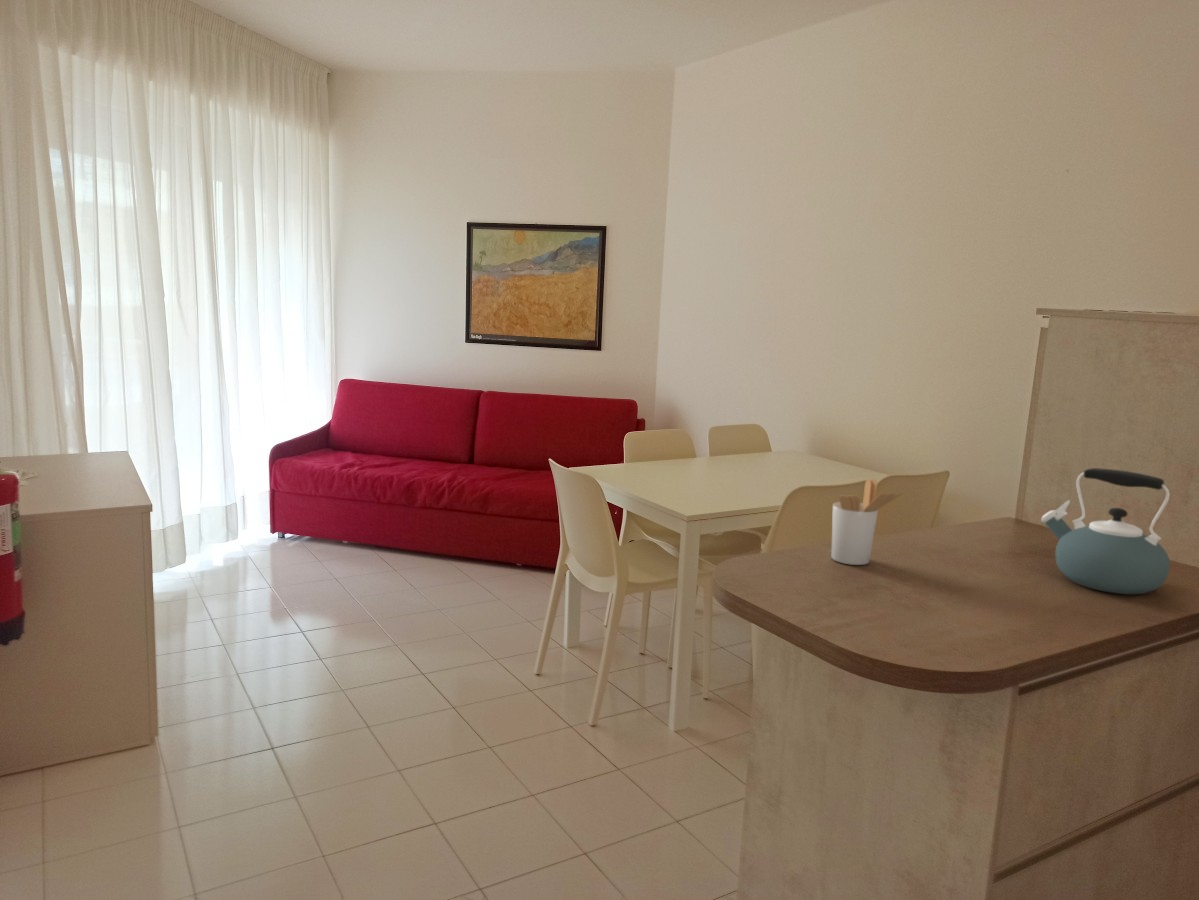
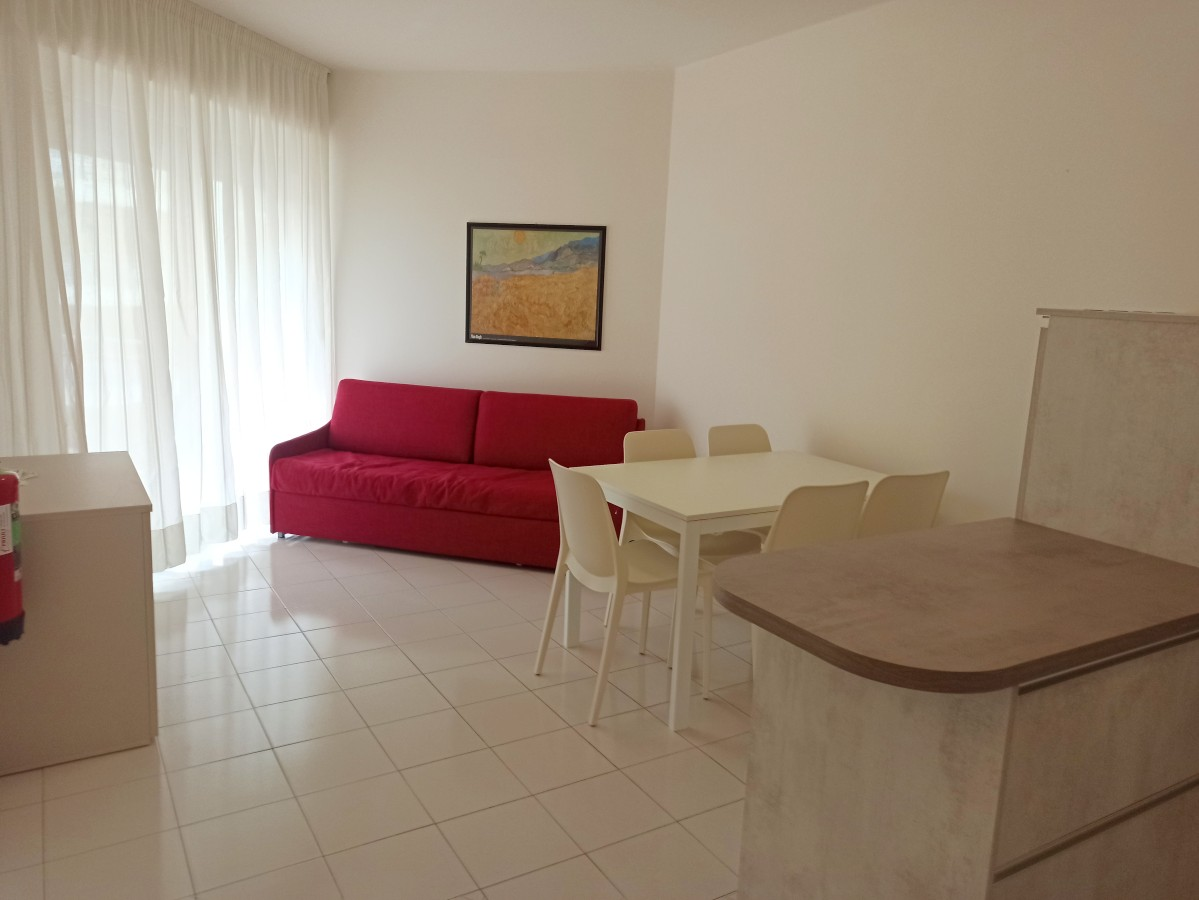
- utensil holder (864, 522)
- kettle (1104, 525)
